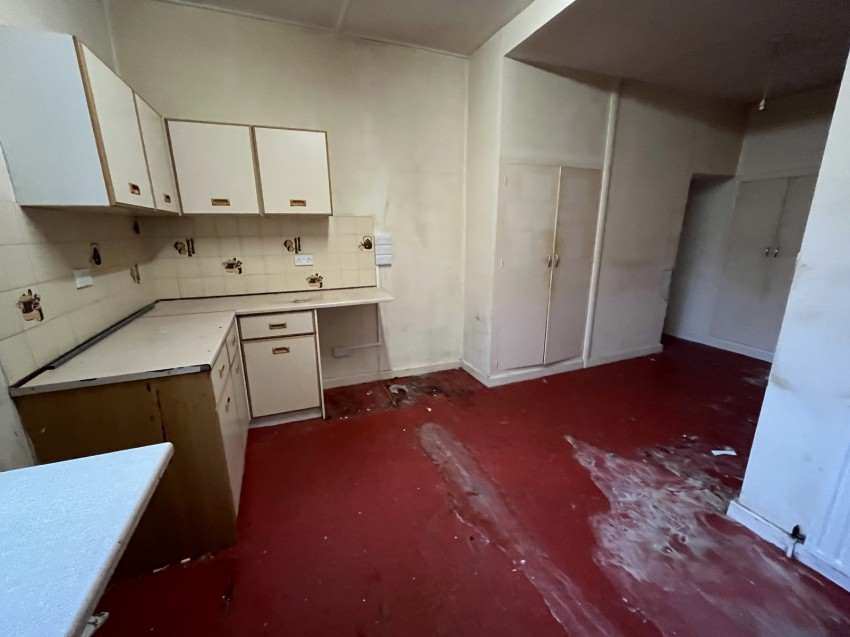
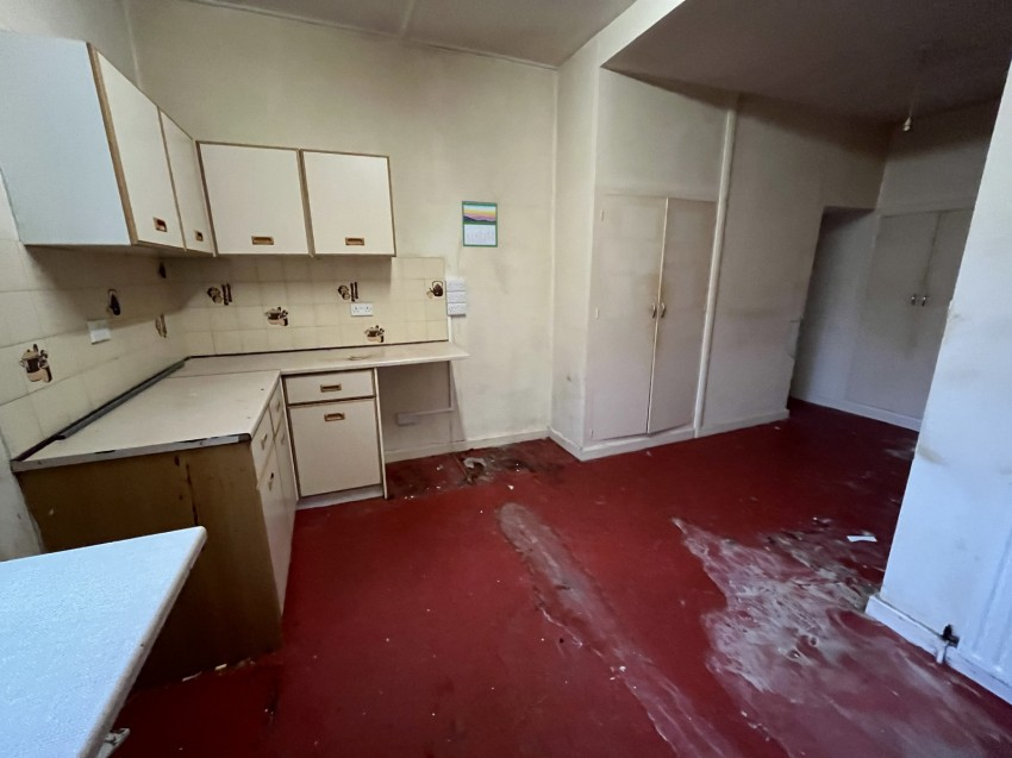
+ calendar (480, 223)
